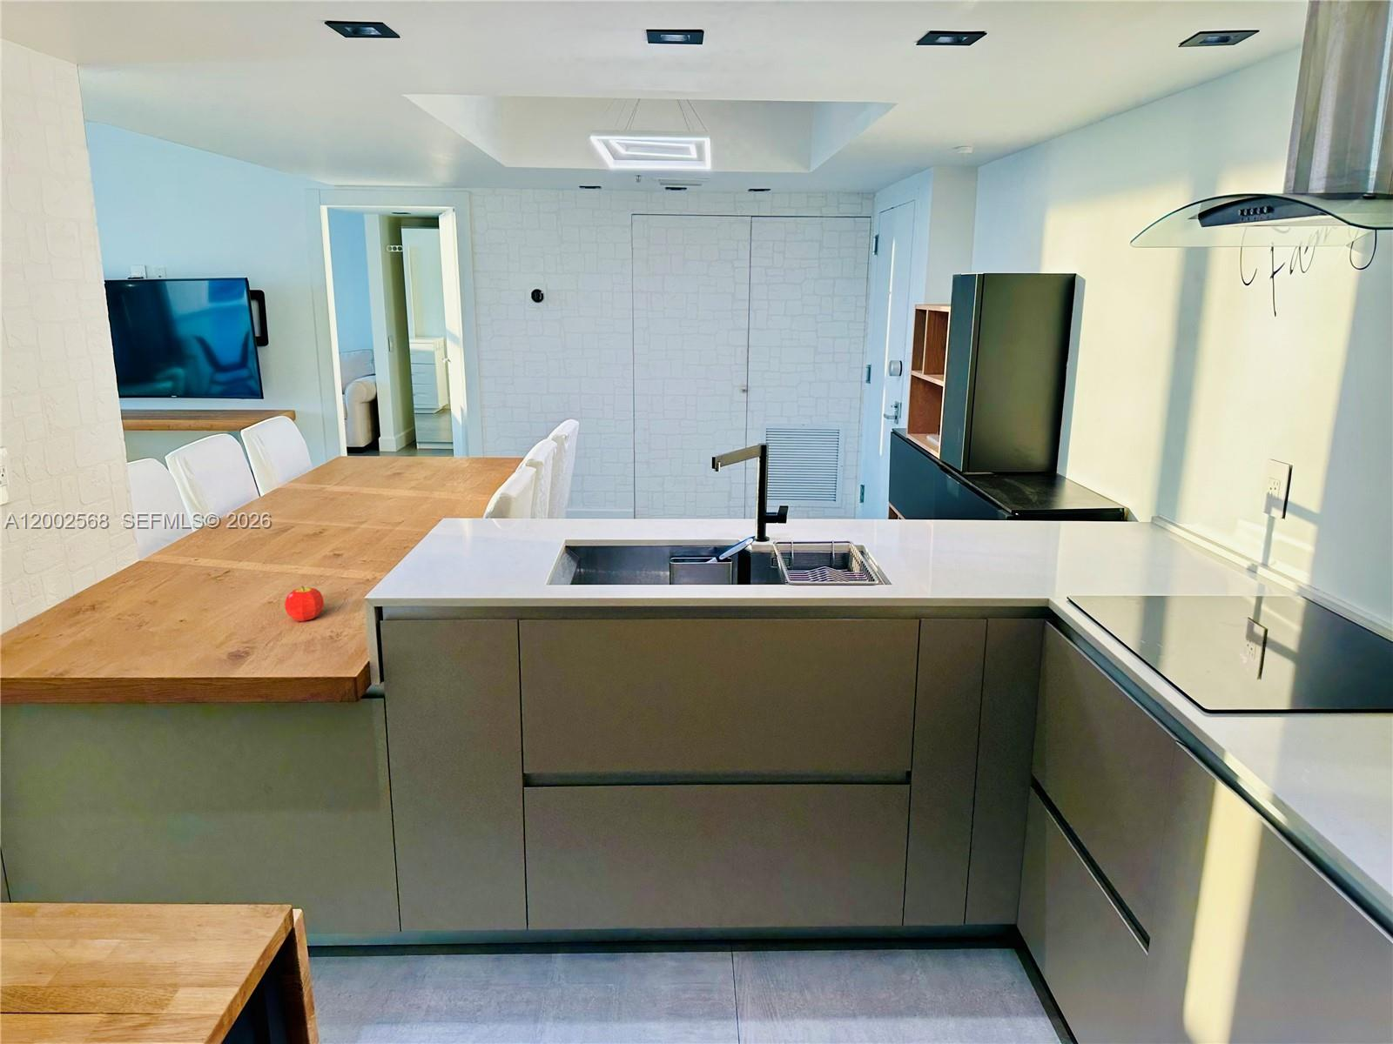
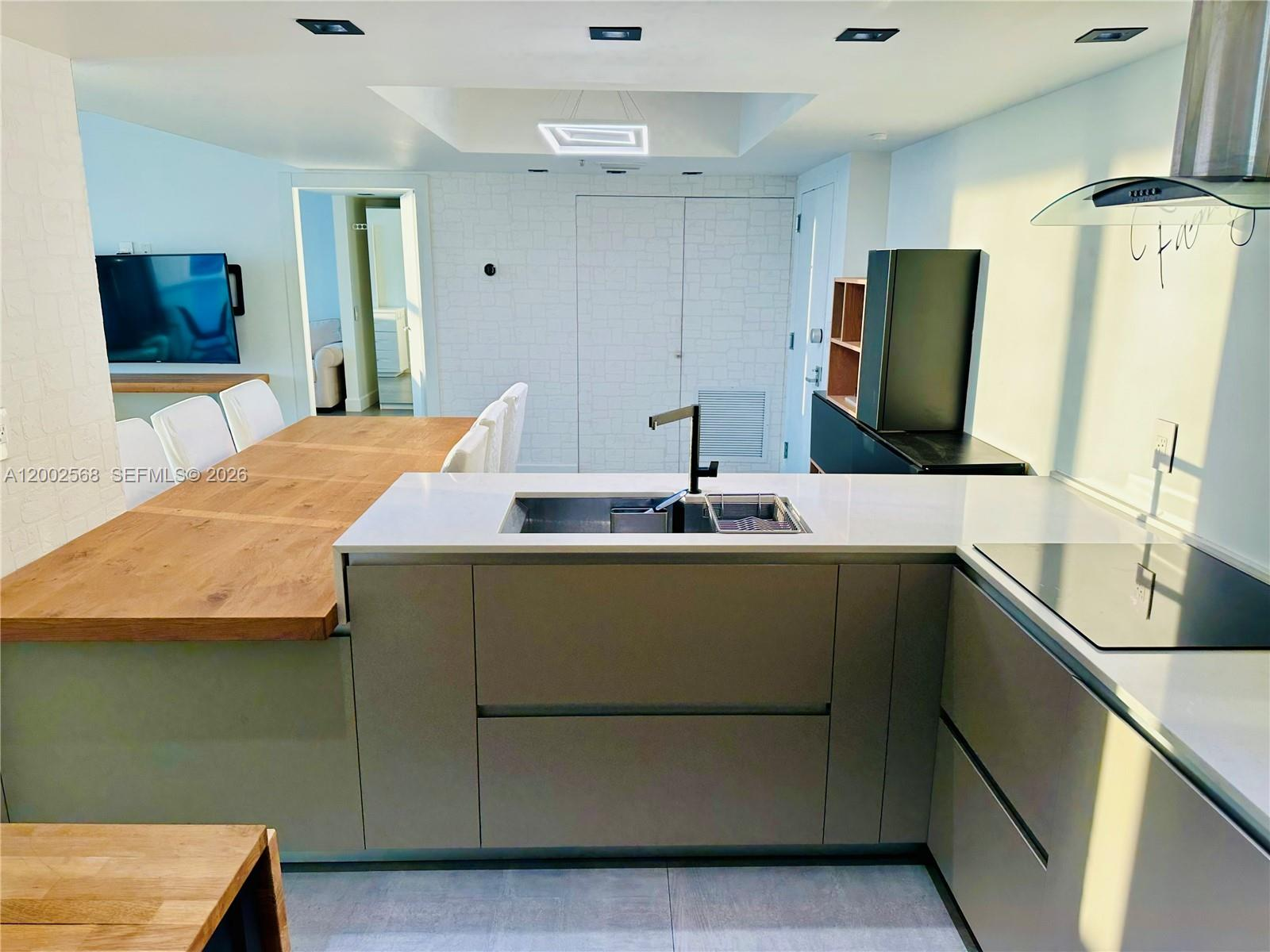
- fruit (304, 602)
